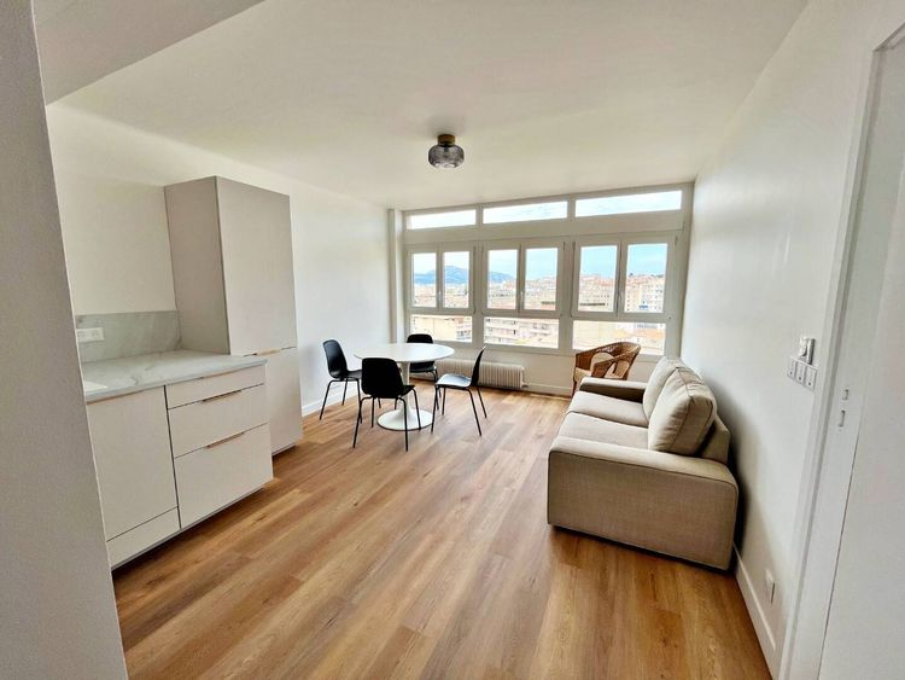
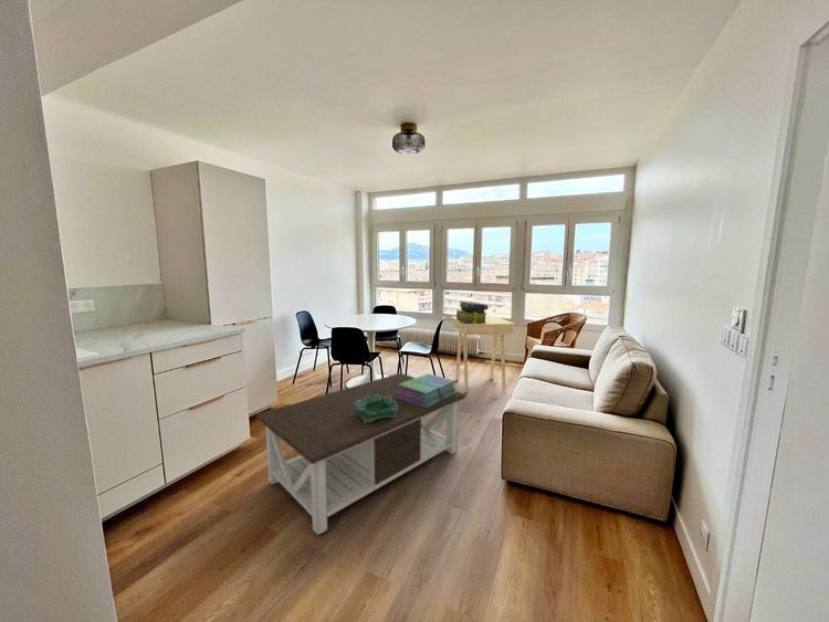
+ side table (492, 352)
+ decorative bowl (375, 408)
+ stack of books (426, 388)
+ coffee table (369, 434)
+ stack of books (472, 312)
